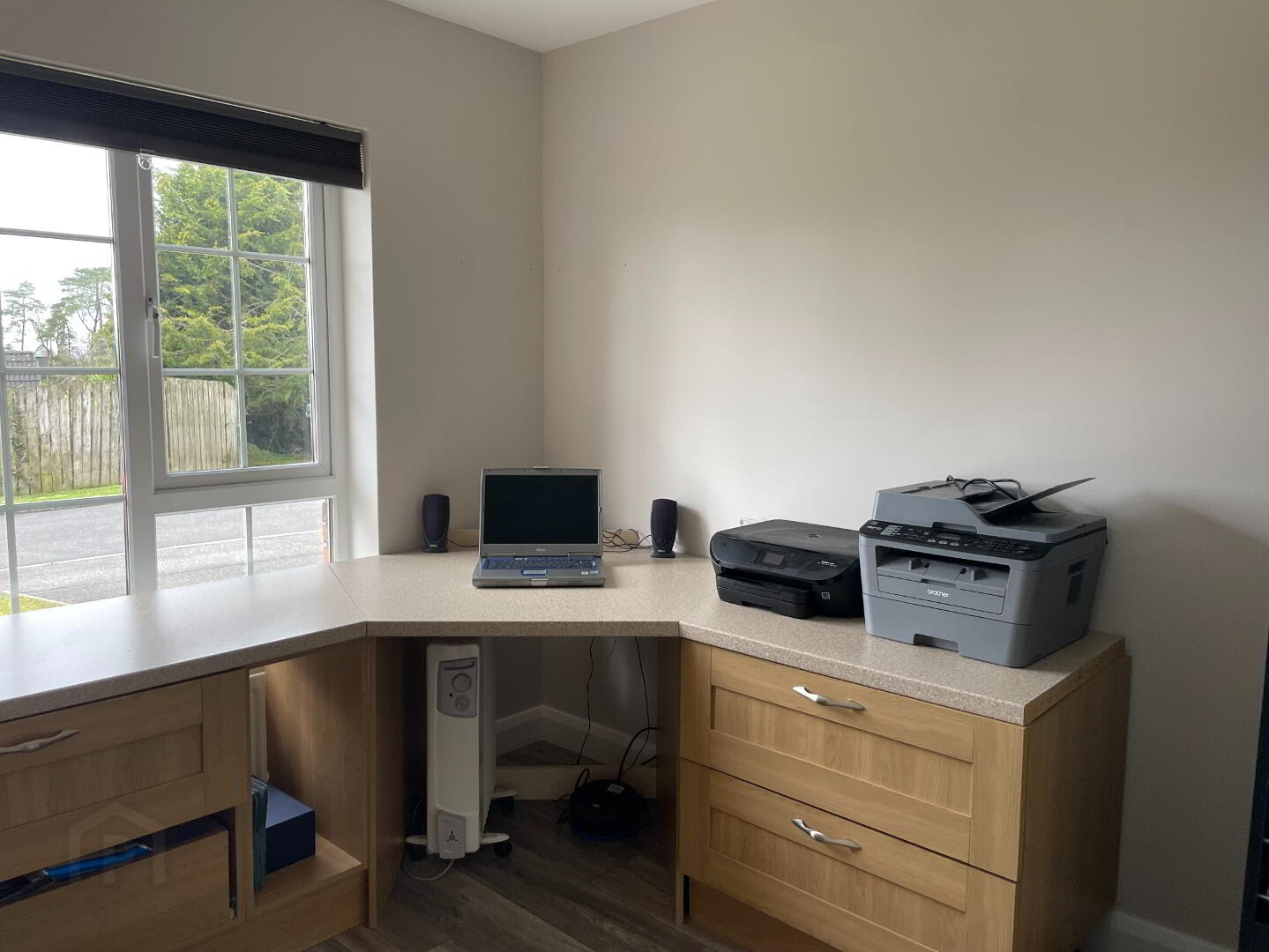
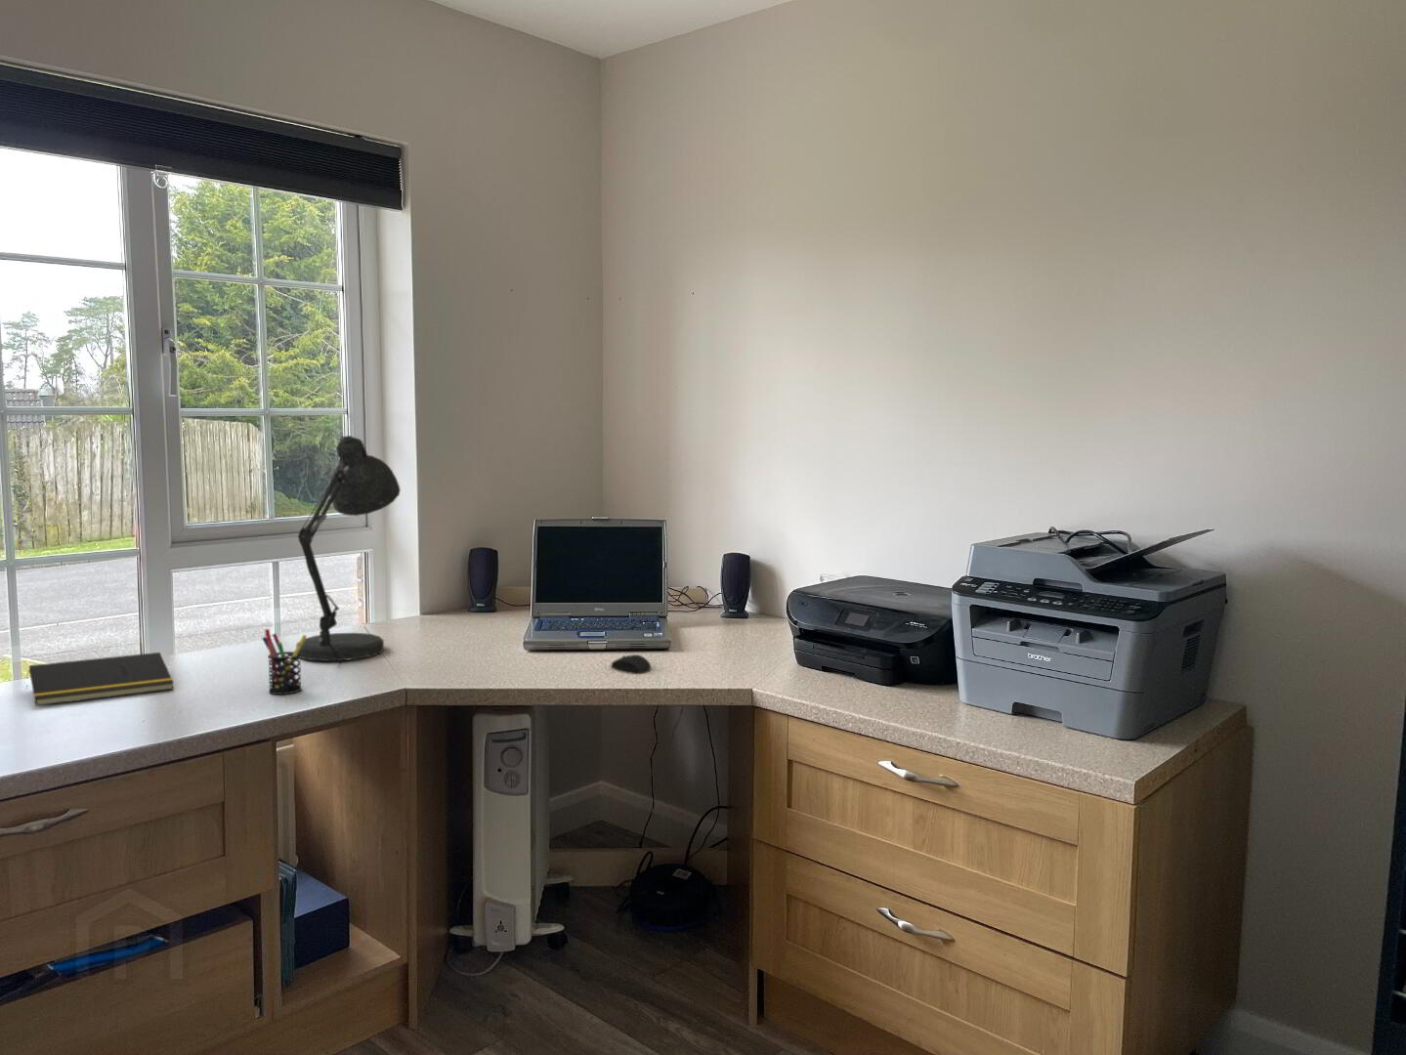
+ mouse (630, 664)
+ desk lamp (316, 532)
+ pen holder (281, 660)
+ notepad (102, 677)
